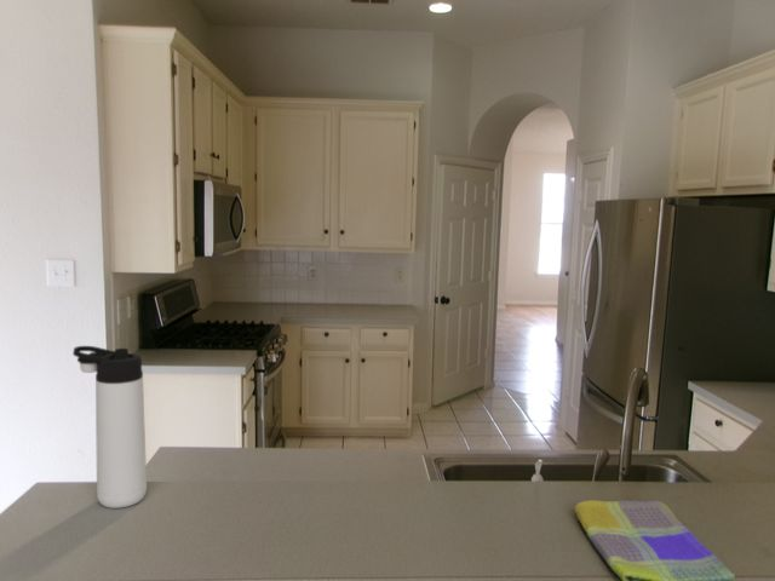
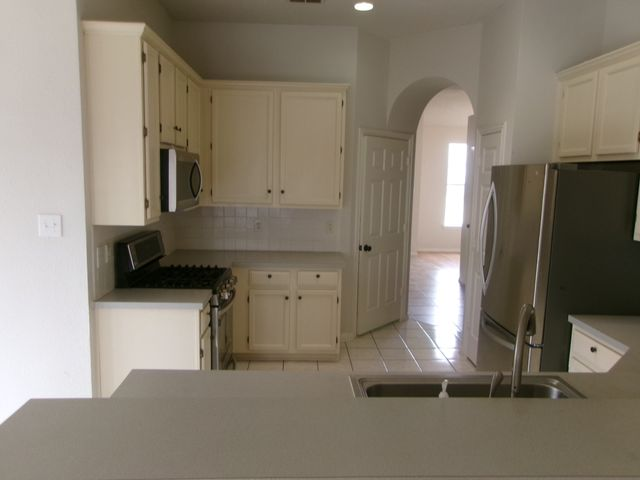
- dish towel (645, 539)
- thermos bottle (109, 424)
